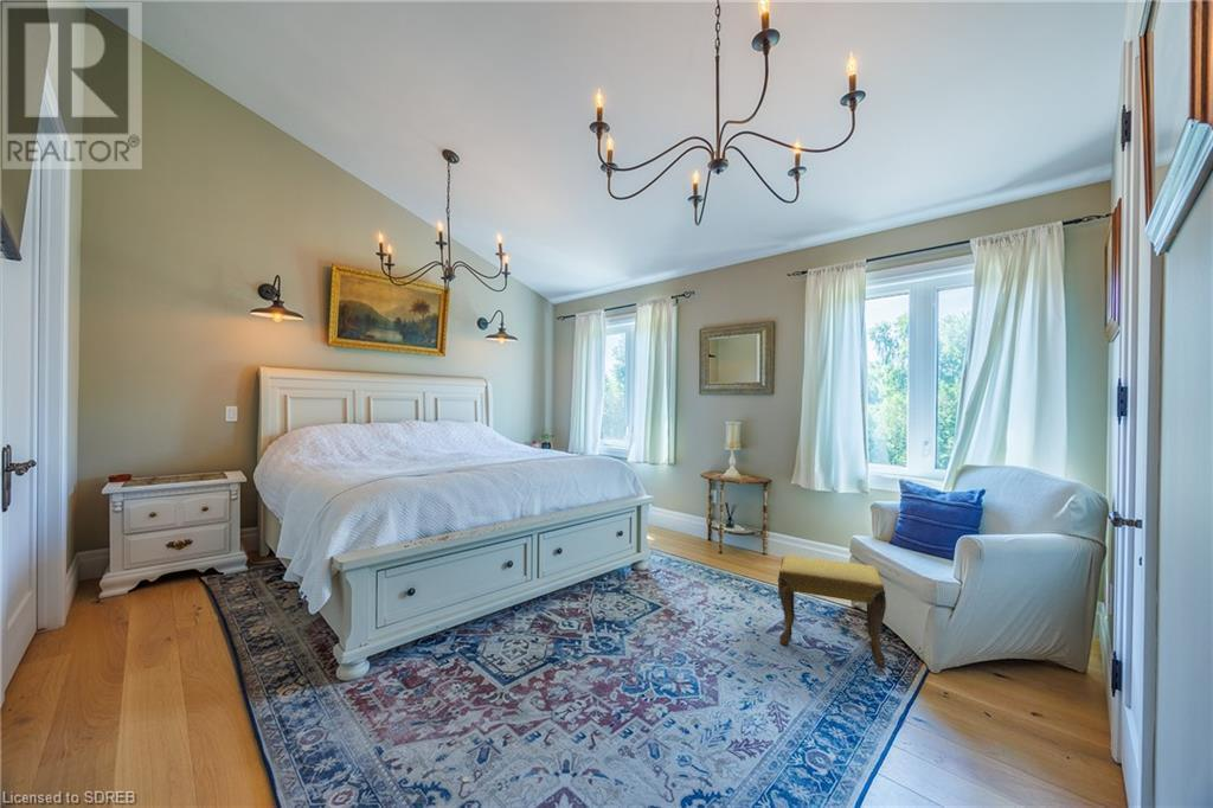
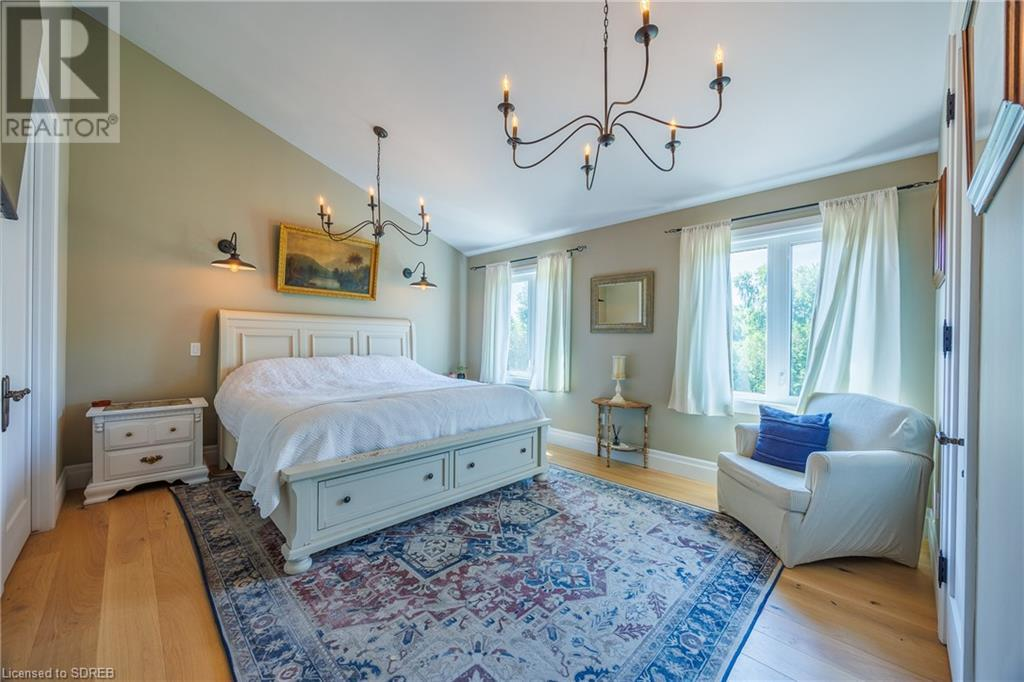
- footstool (829, 596)
